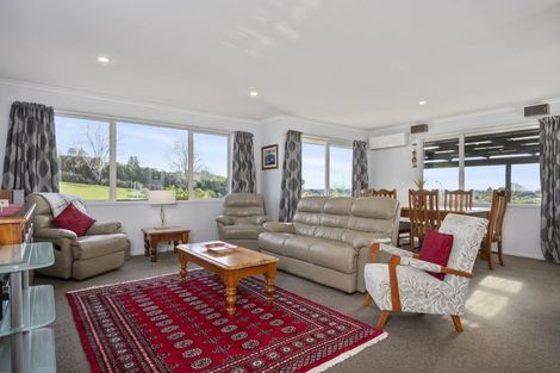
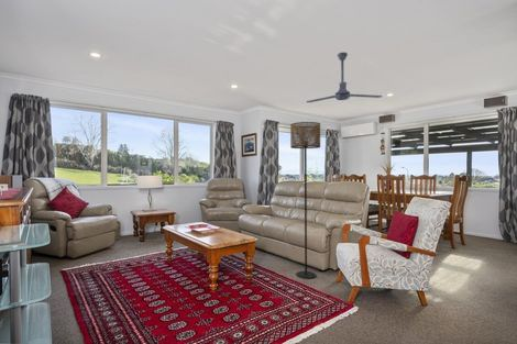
+ floor lamp (305, 199)
+ ceiling fan (342, 73)
